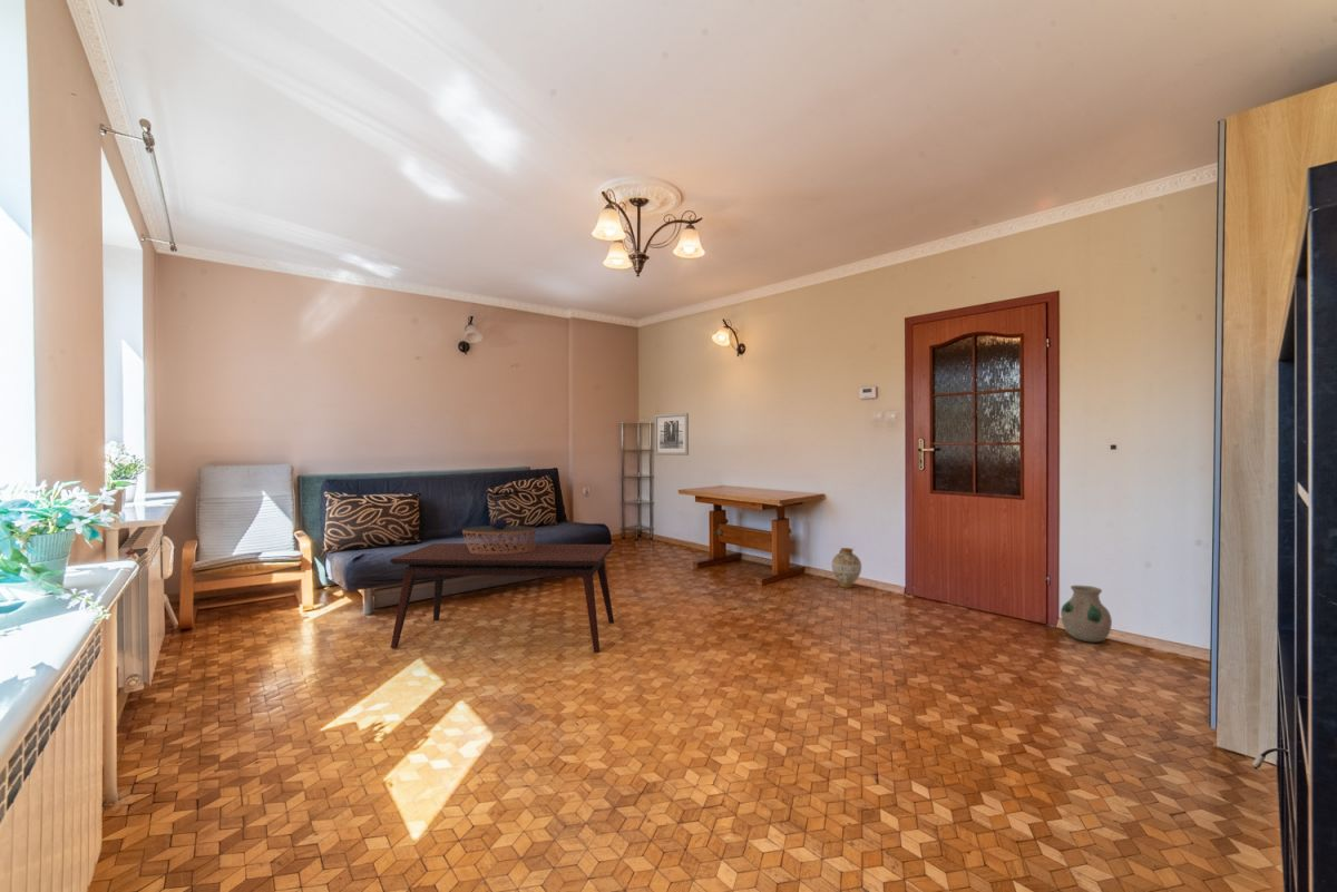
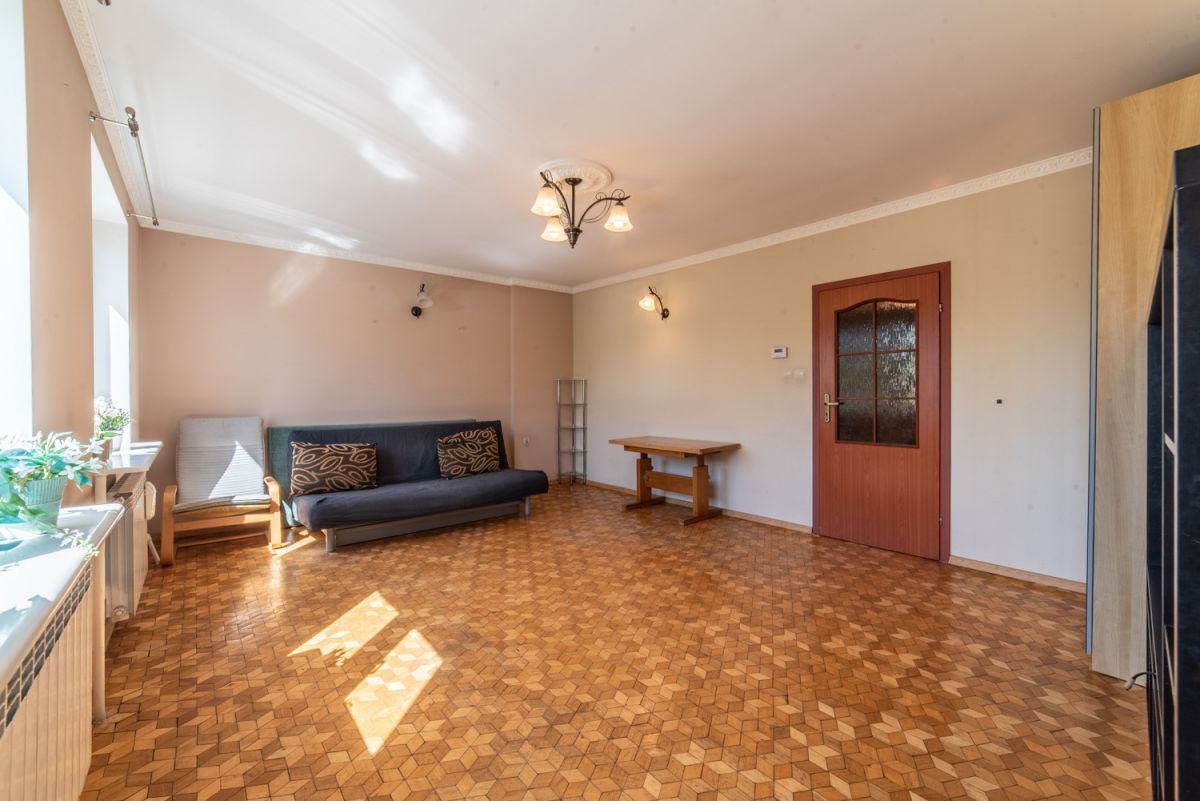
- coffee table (498, 532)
- vase (1085, 614)
- coffee table (509, 575)
- ceramic jug (846, 567)
- wall art (671, 434)
